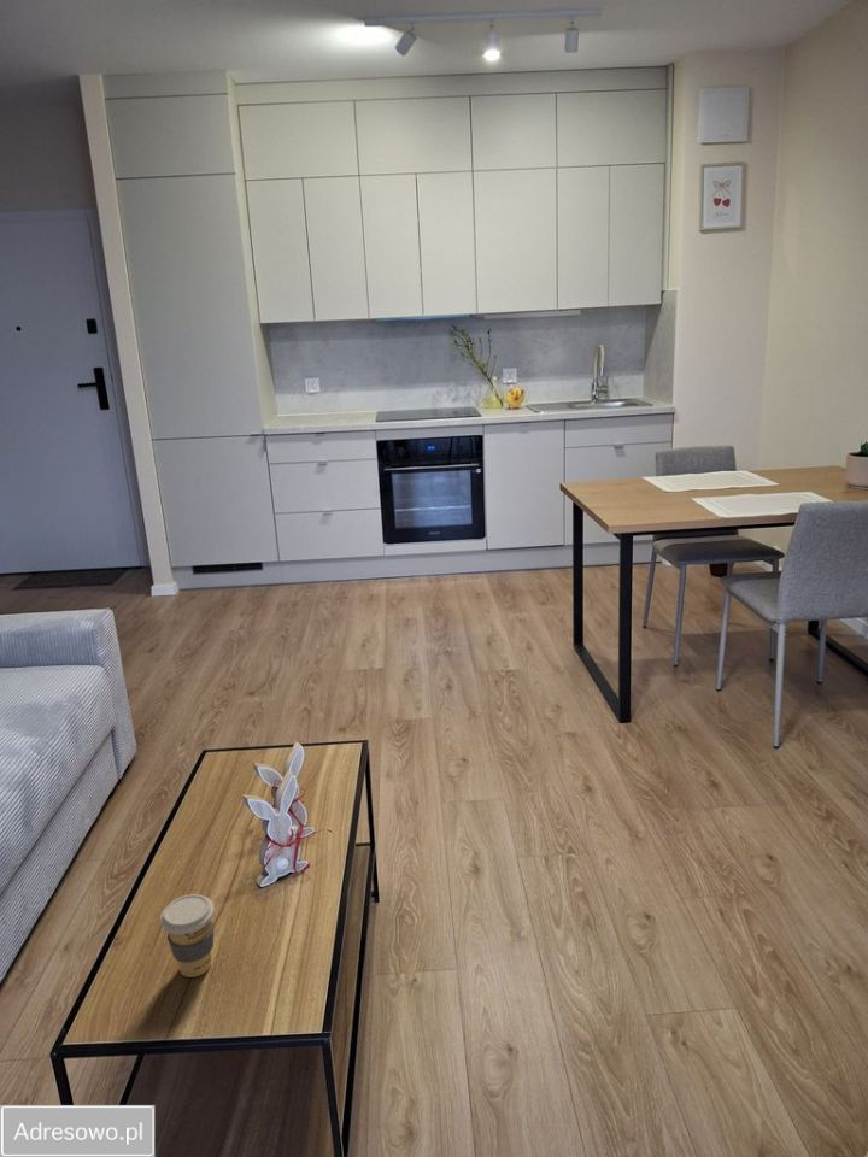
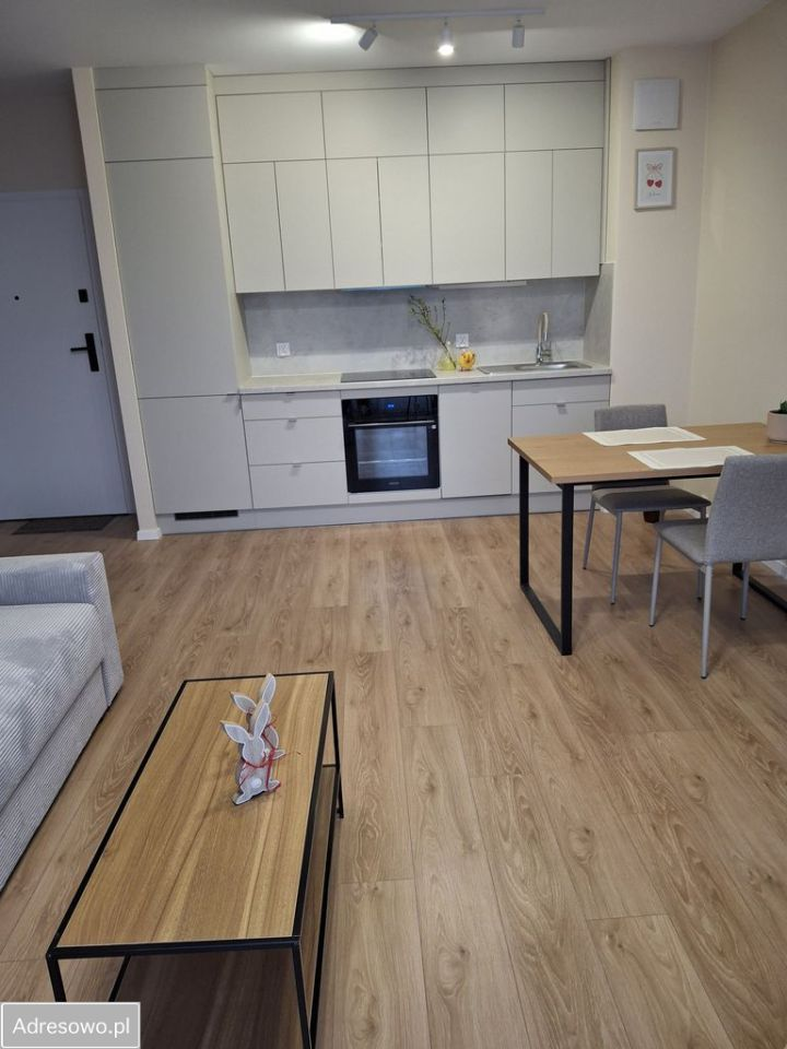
- coffee cup (190, 938)
